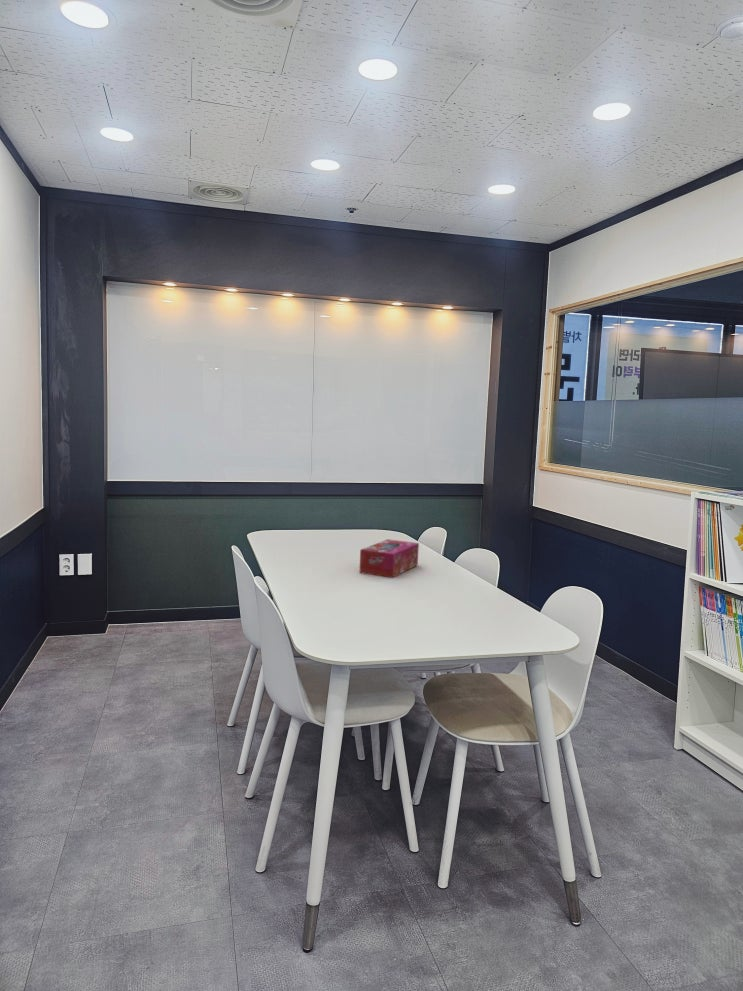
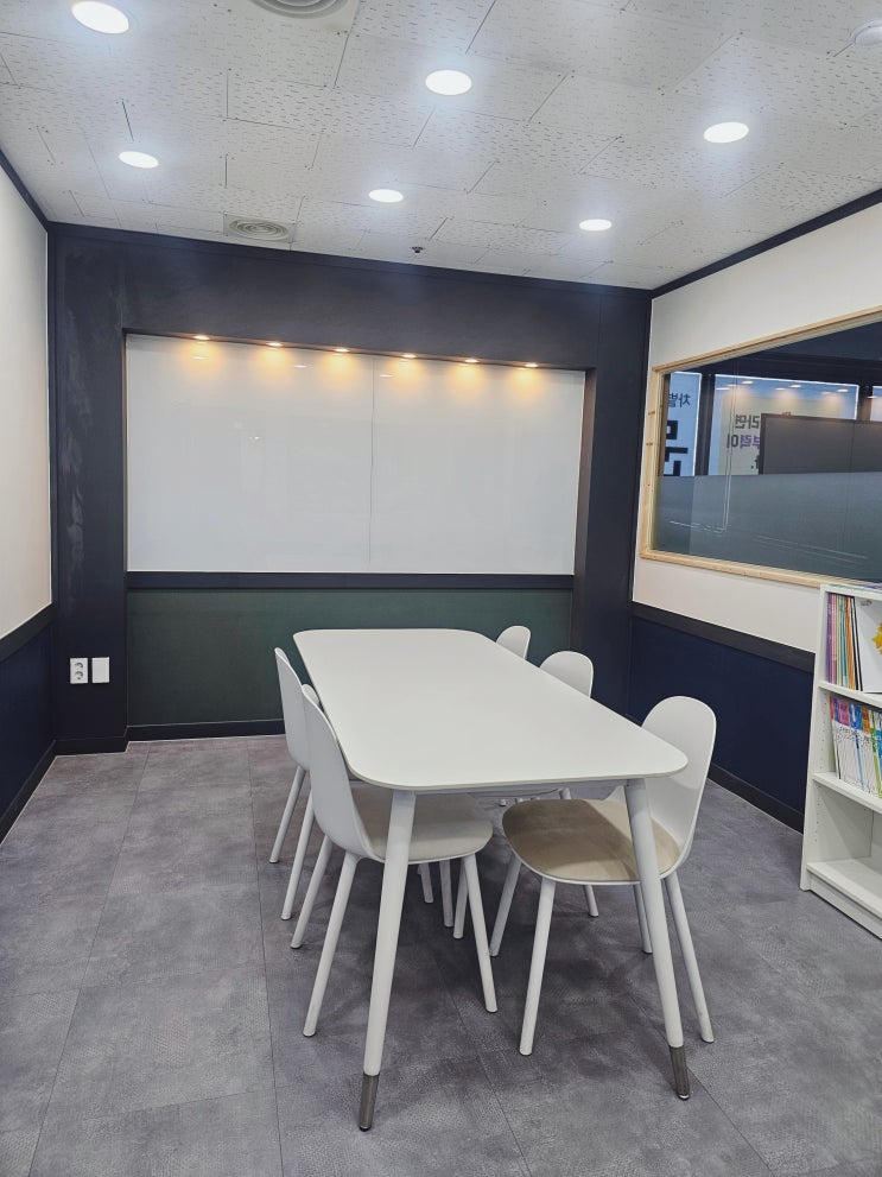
- tissue box (390, 557)
